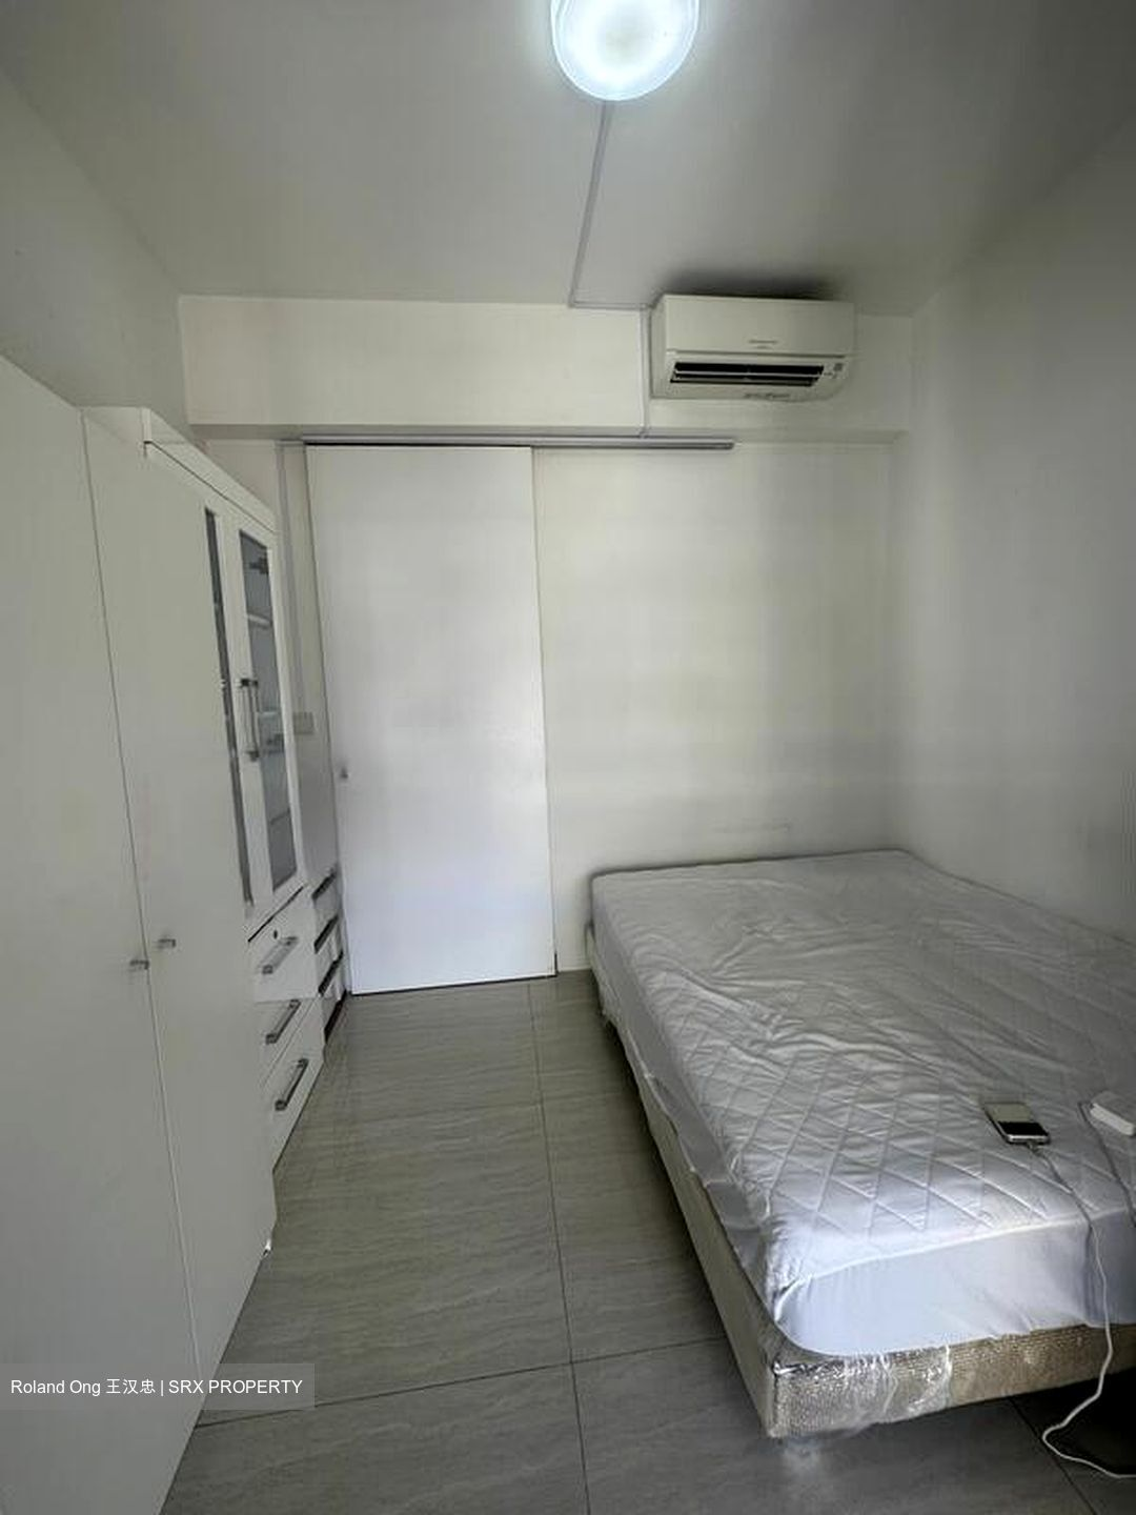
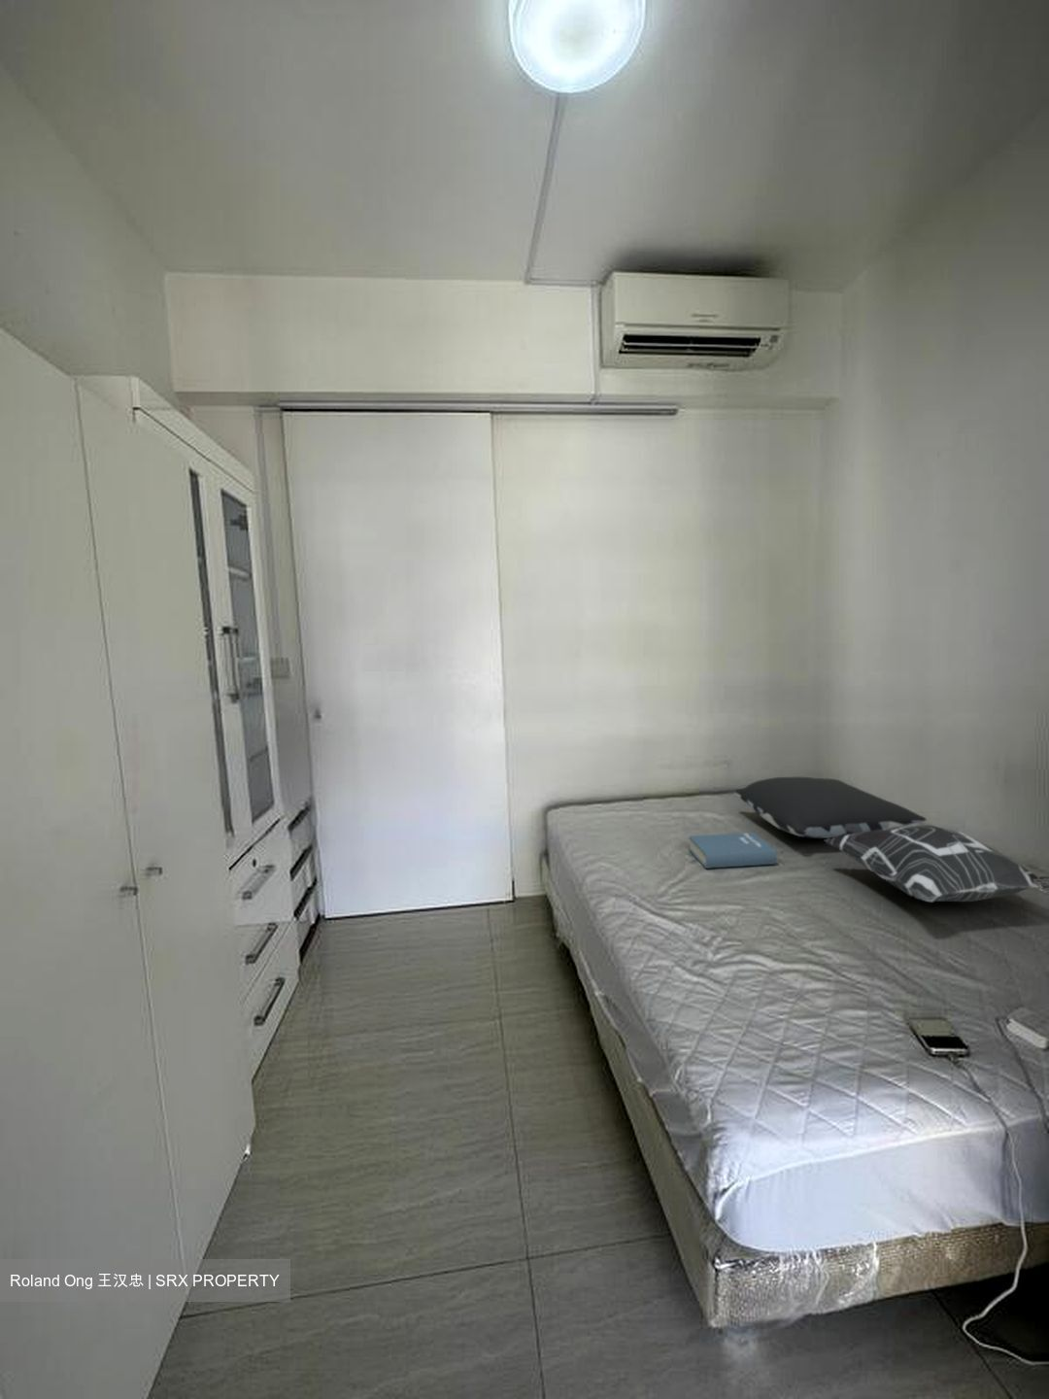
+ book (731, 850)
+ pillow (822, 805)
+ decorative pillow (939, 861)
